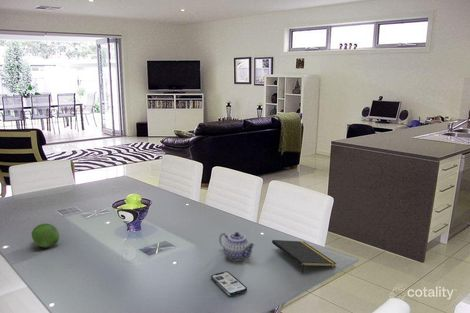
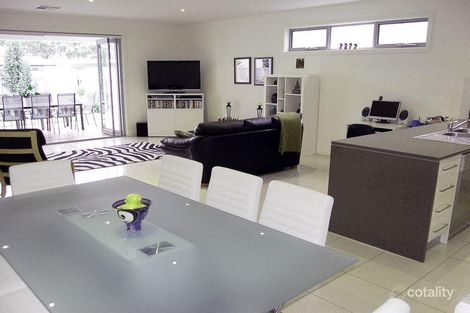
- fruit (44, 234)
- notepad (302, 252)
- teapot (236, 244)
- phone case (228, 283)
